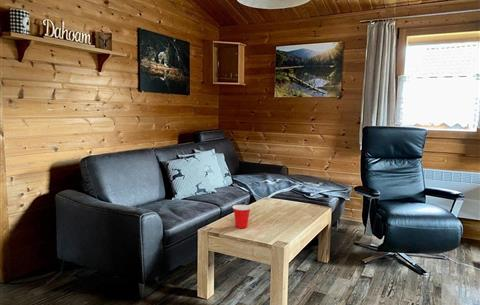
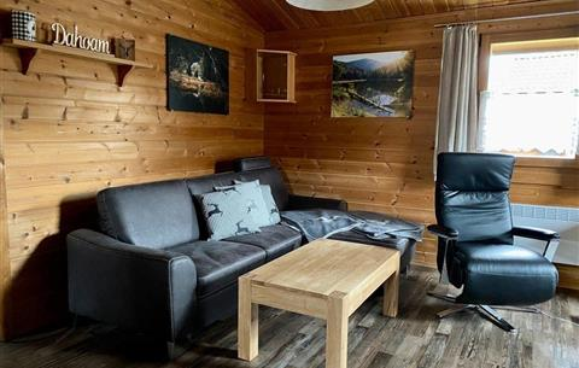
- cup (241, 216)
